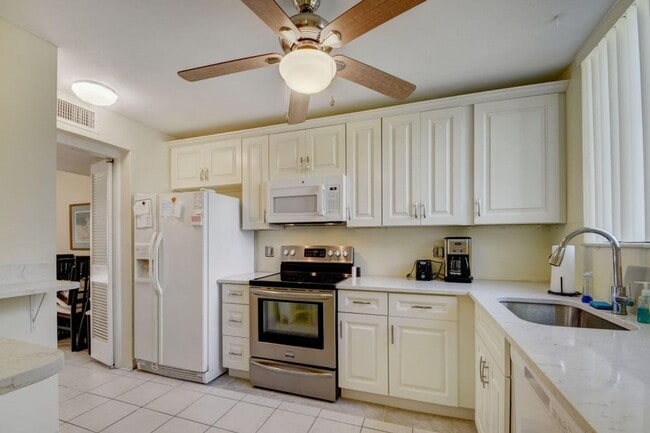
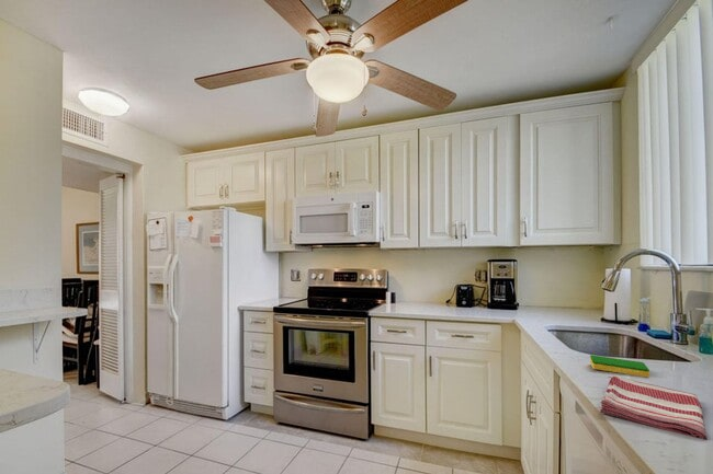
+ dish towel (650, 401)
+ dish sponge (618, 365)
